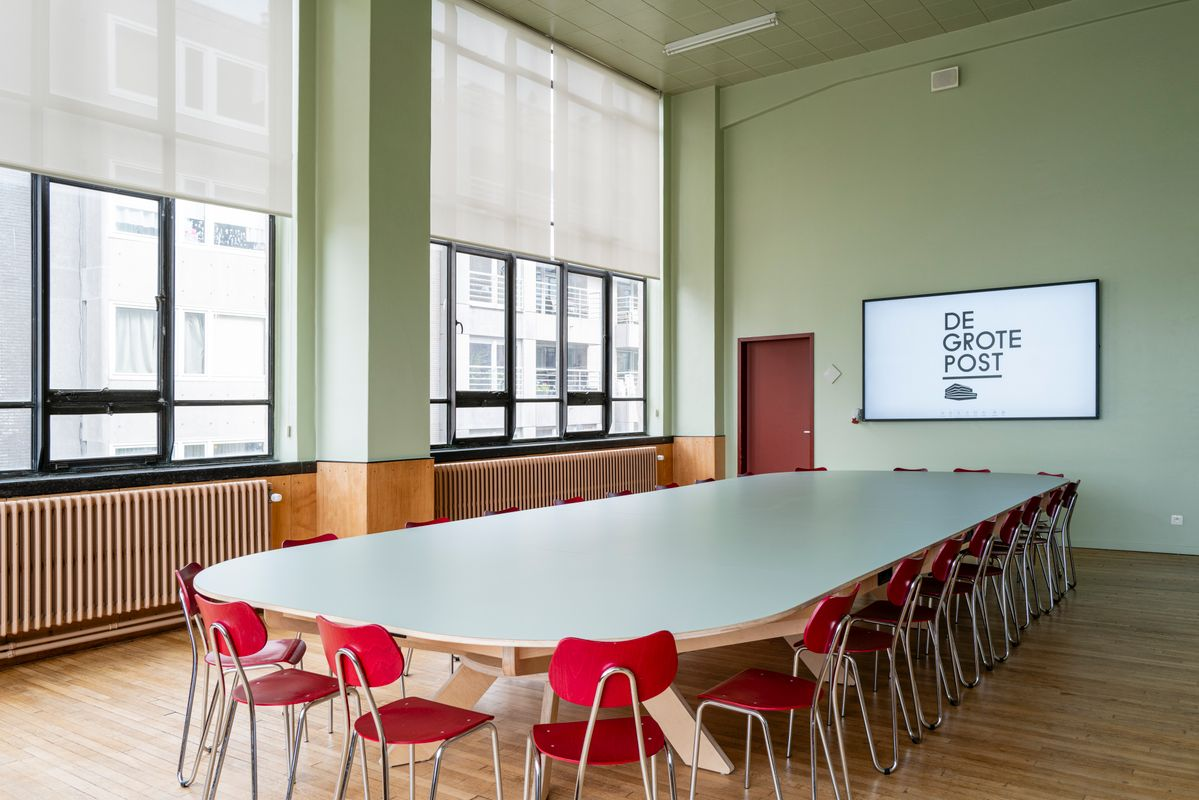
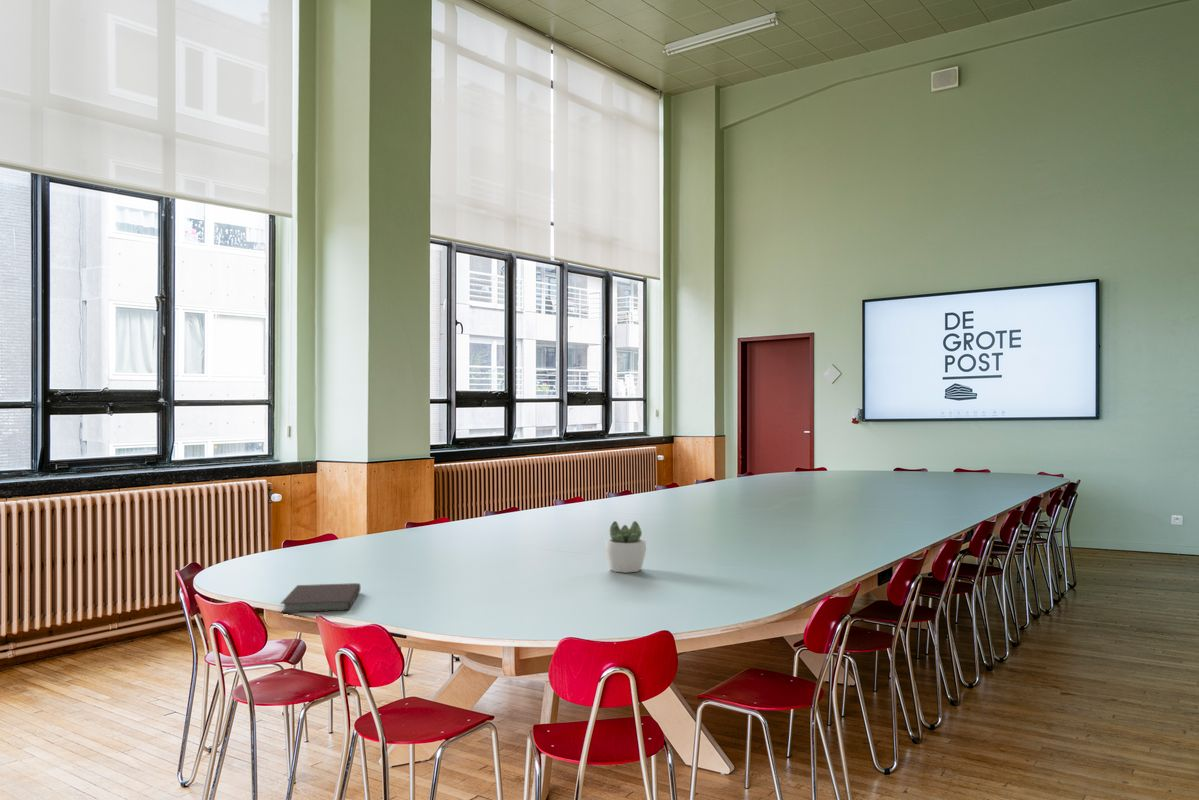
+ notebook (322, 597)
+ succulent plant (625, 546)
